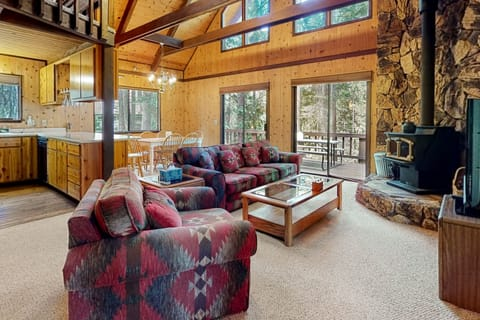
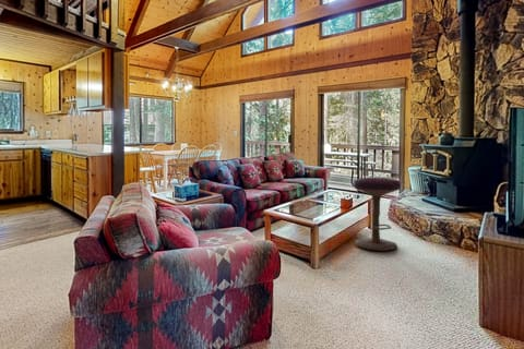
+ stool (376, 210)
